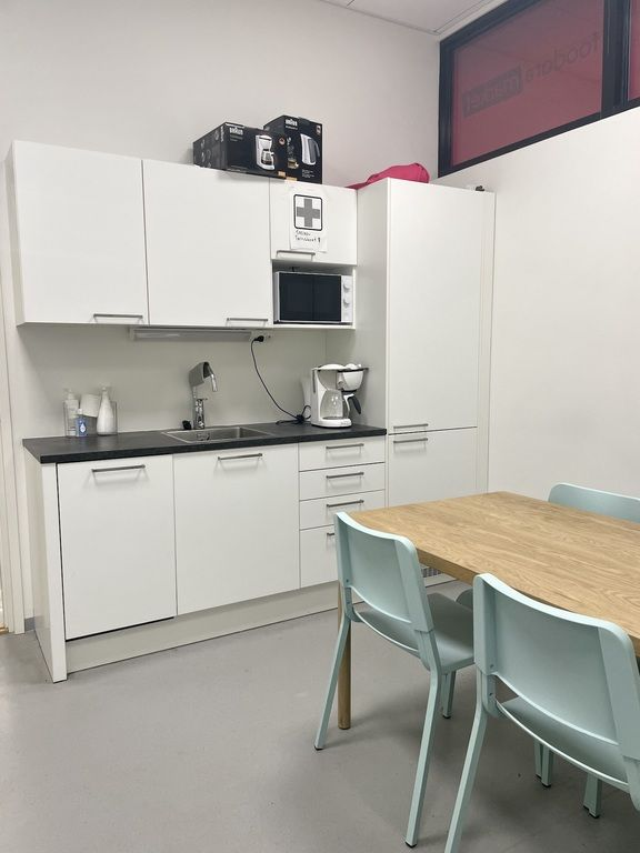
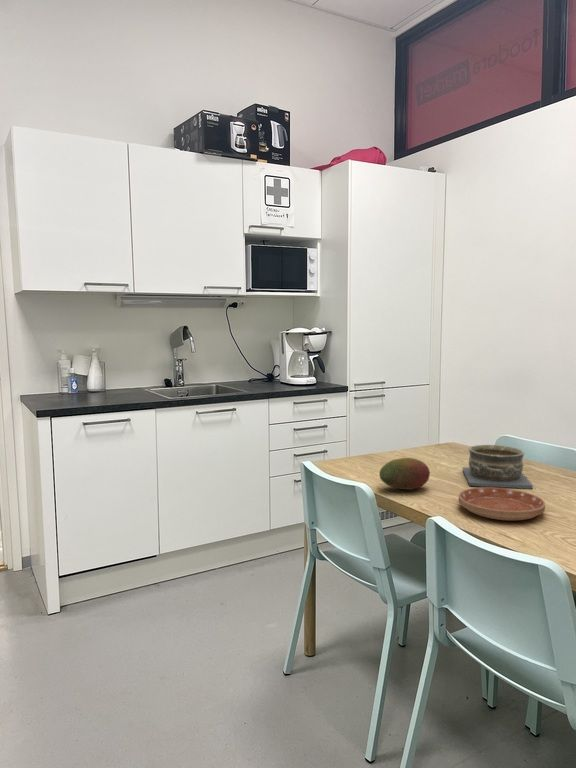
+ fruit (404, 473)
+ bowl (495, 464)
+ saucer (500, 504)
